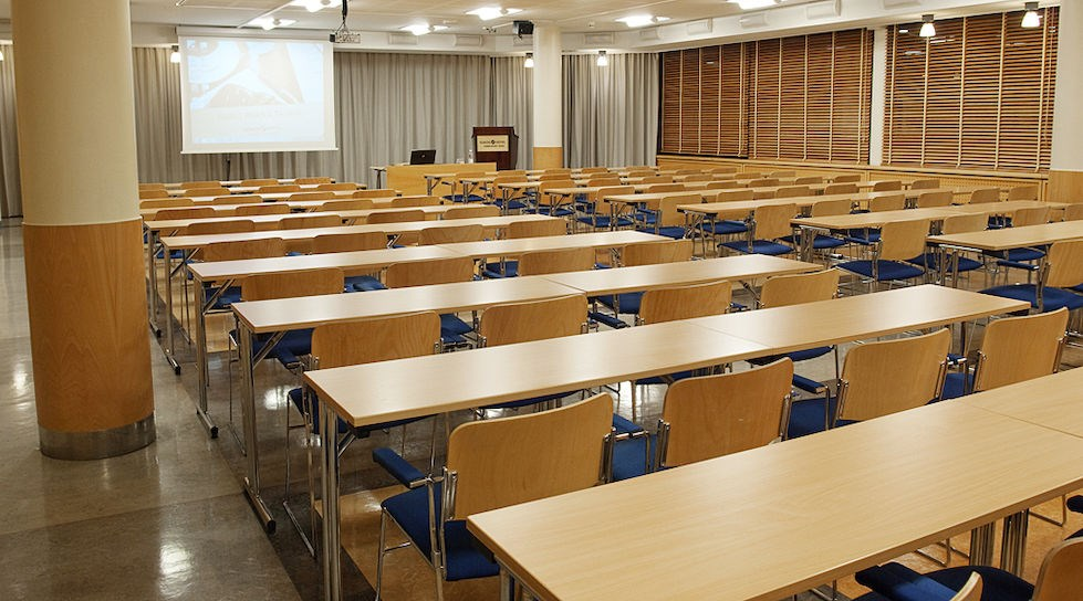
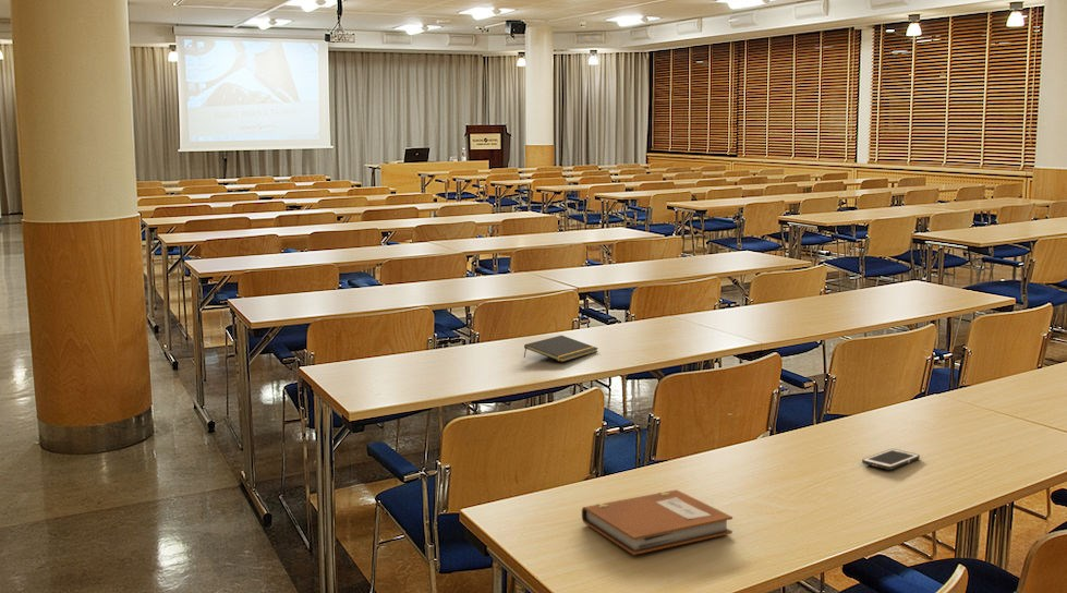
+ notepad (561, 348)
+ cell phone (890, 459)
+ notebook (657, 518)
